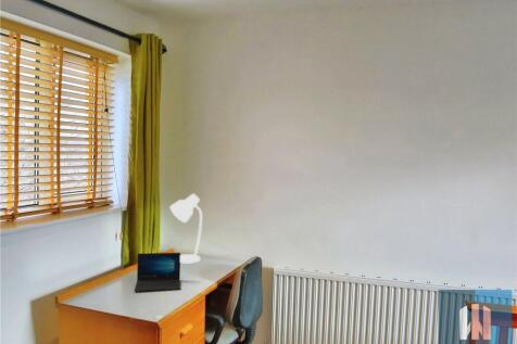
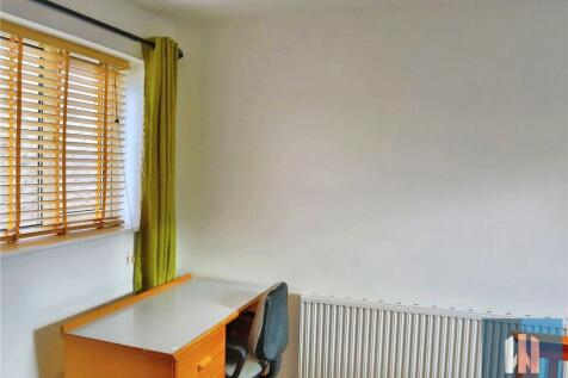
- laptop (157, 270)
- desk lamp (186, 221)
